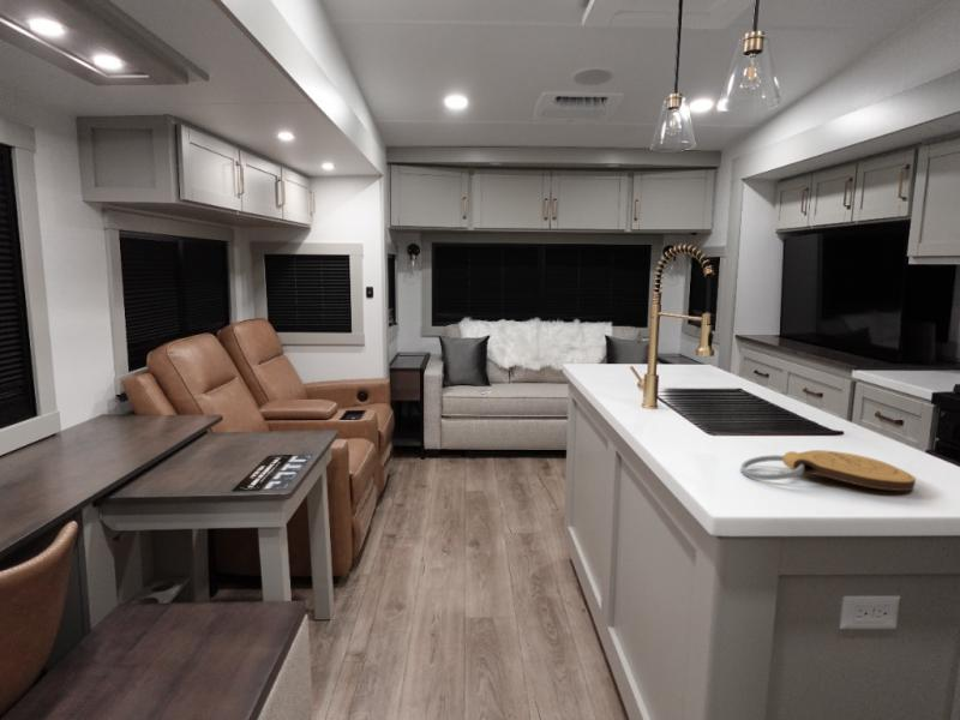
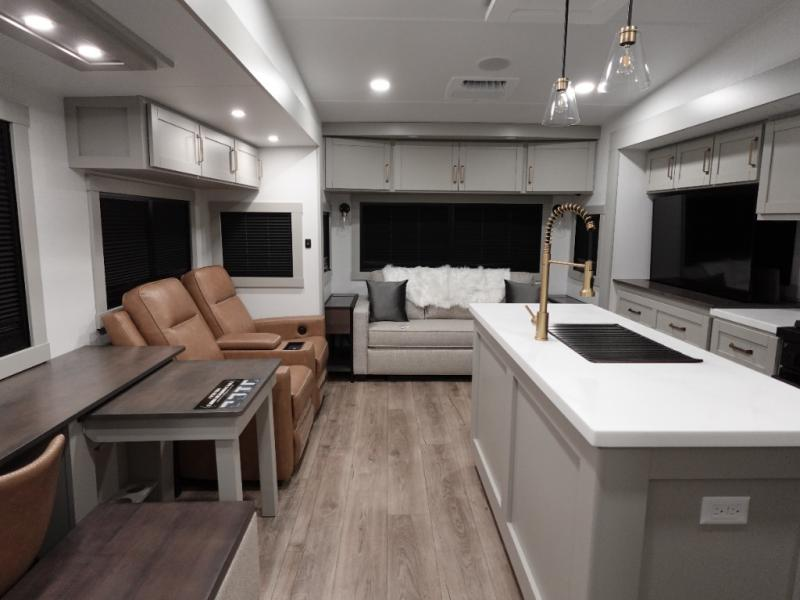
- key chain (821, 466)
